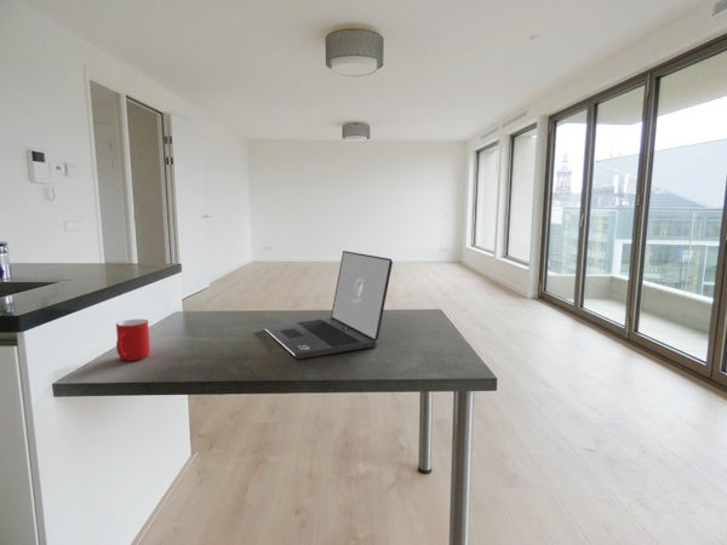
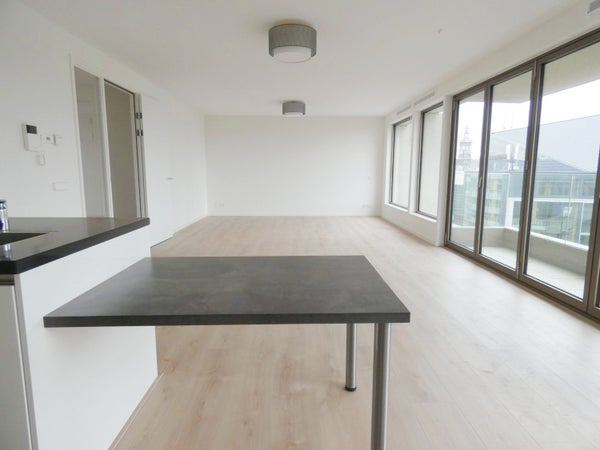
- laptop (334, 297)
- cup (130, 342)
